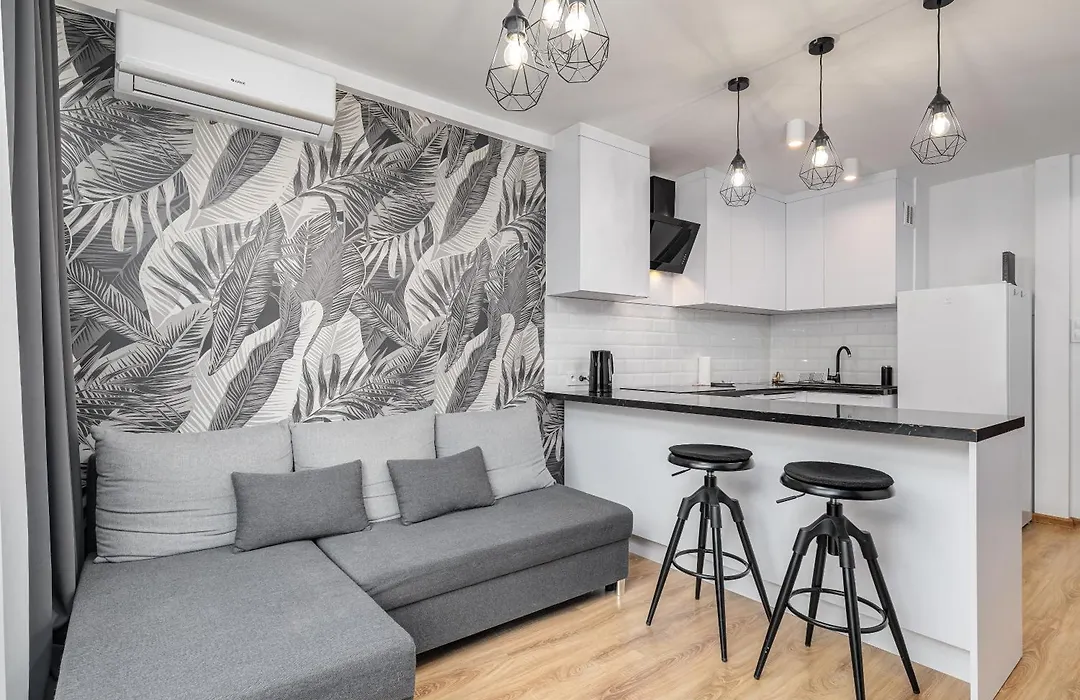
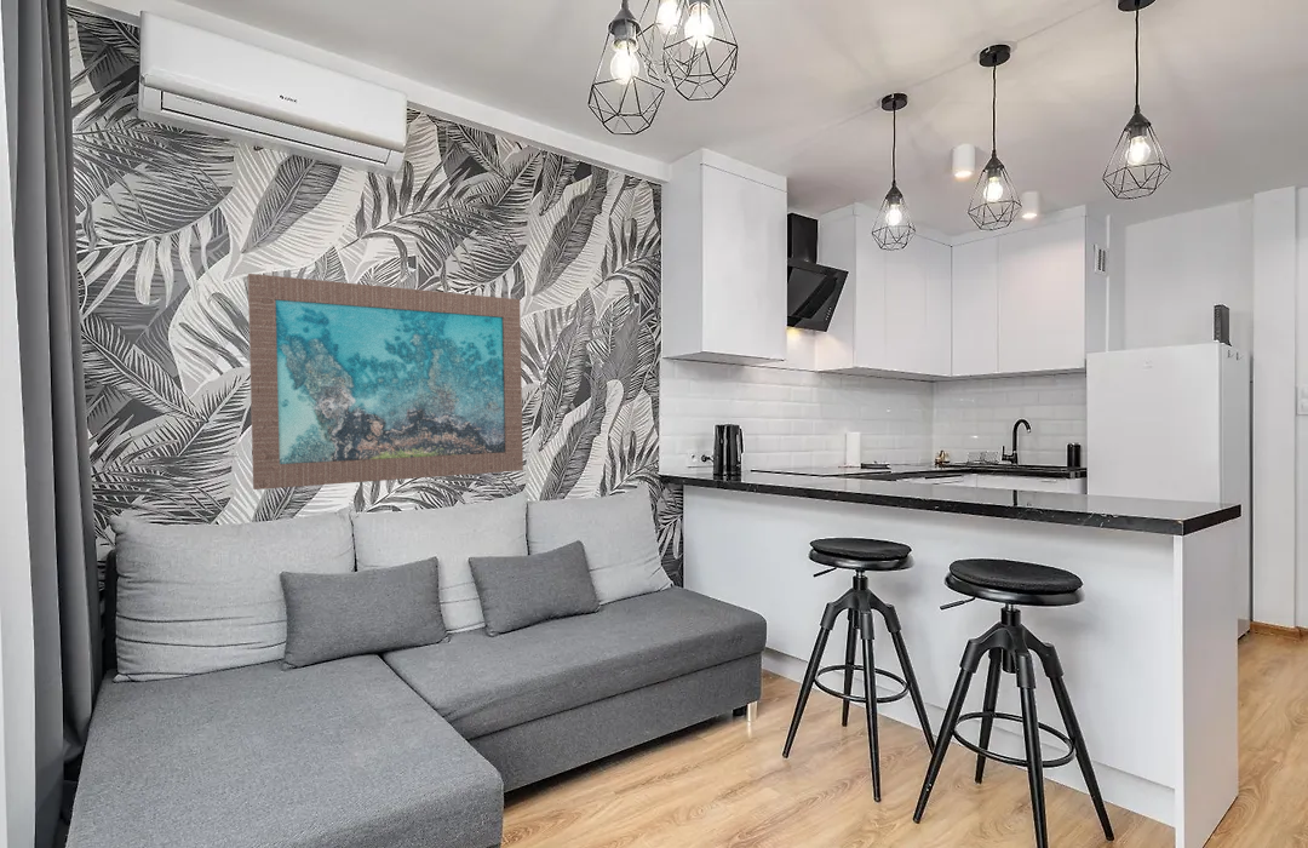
+ wall art (401, 383)
